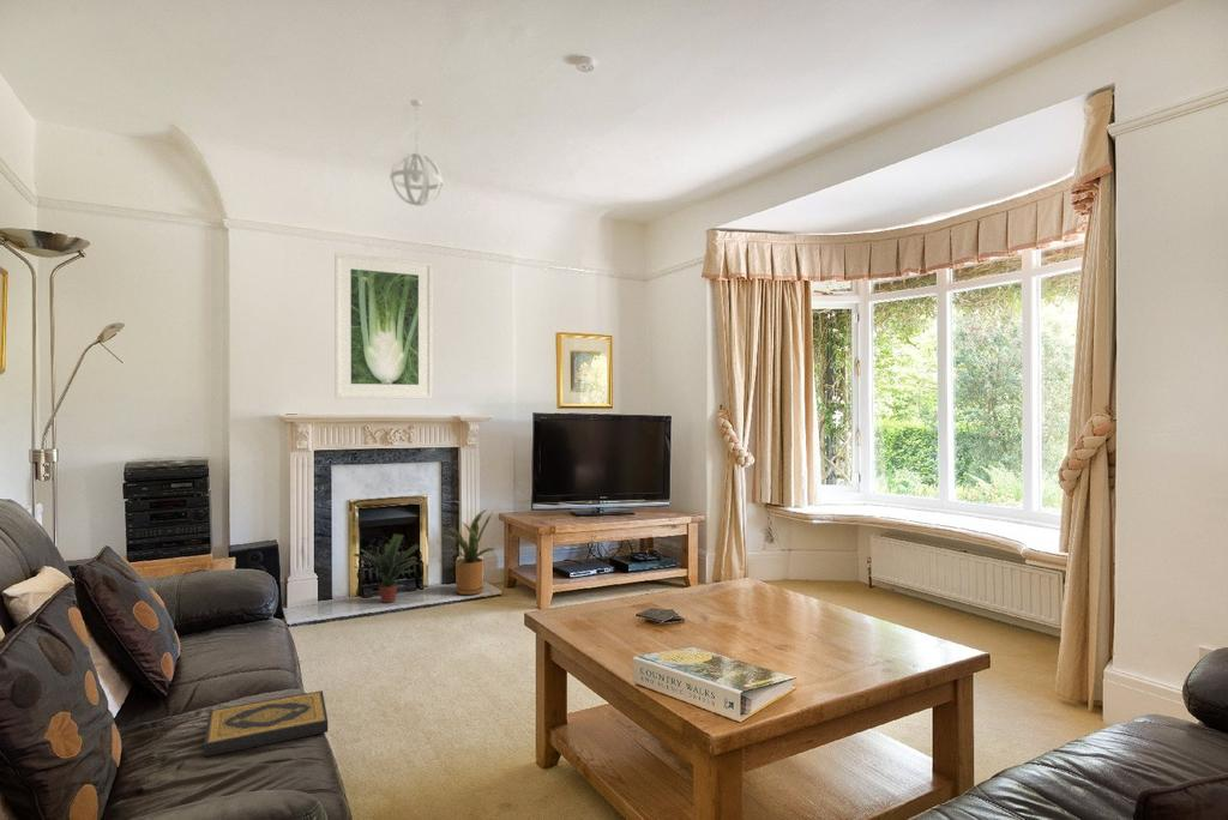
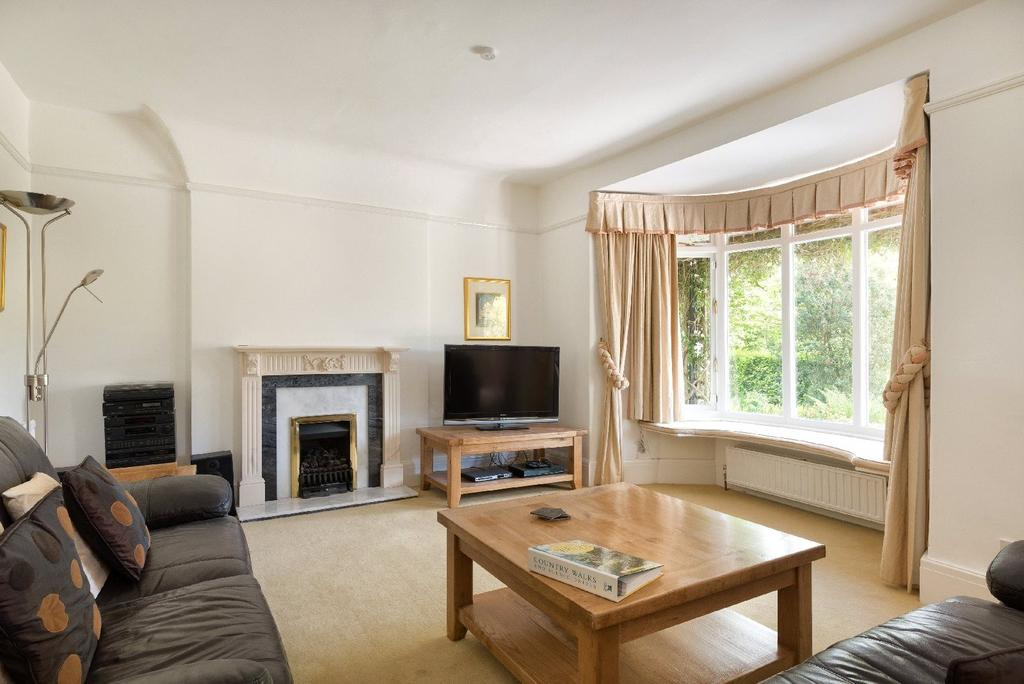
- potted plant (383, 566)
- hardback book (267, 720)
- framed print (385, 327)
- pendant light (416, 153)
- house plant (466, 550)
